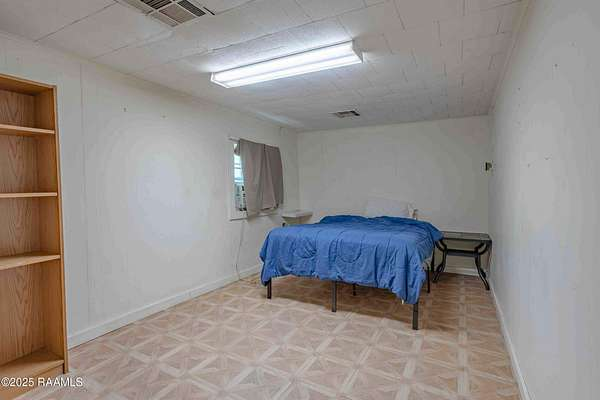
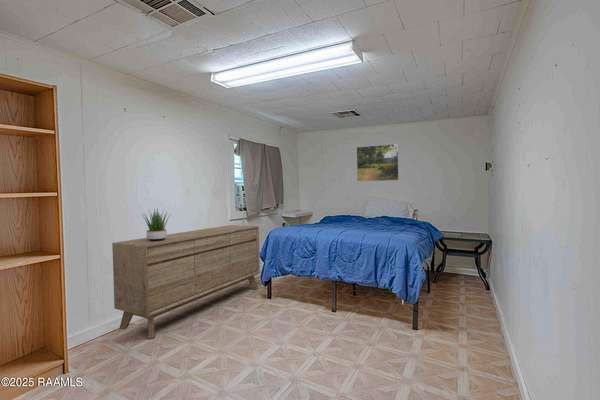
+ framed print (377, 163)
+ potted plant (156, 223)
+ sideboard (199, 269)
